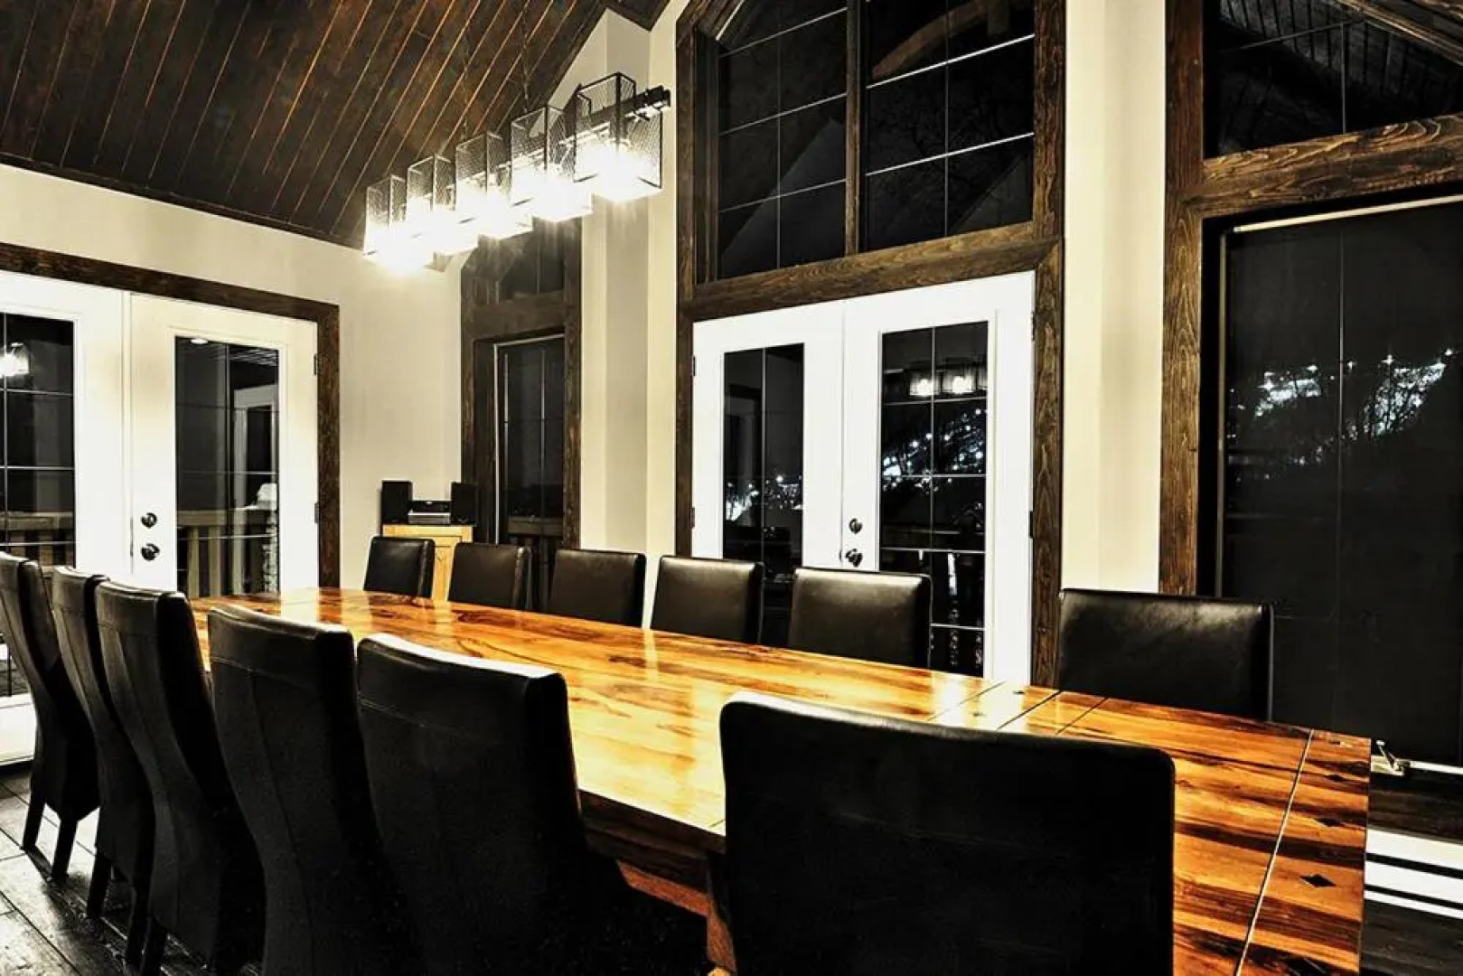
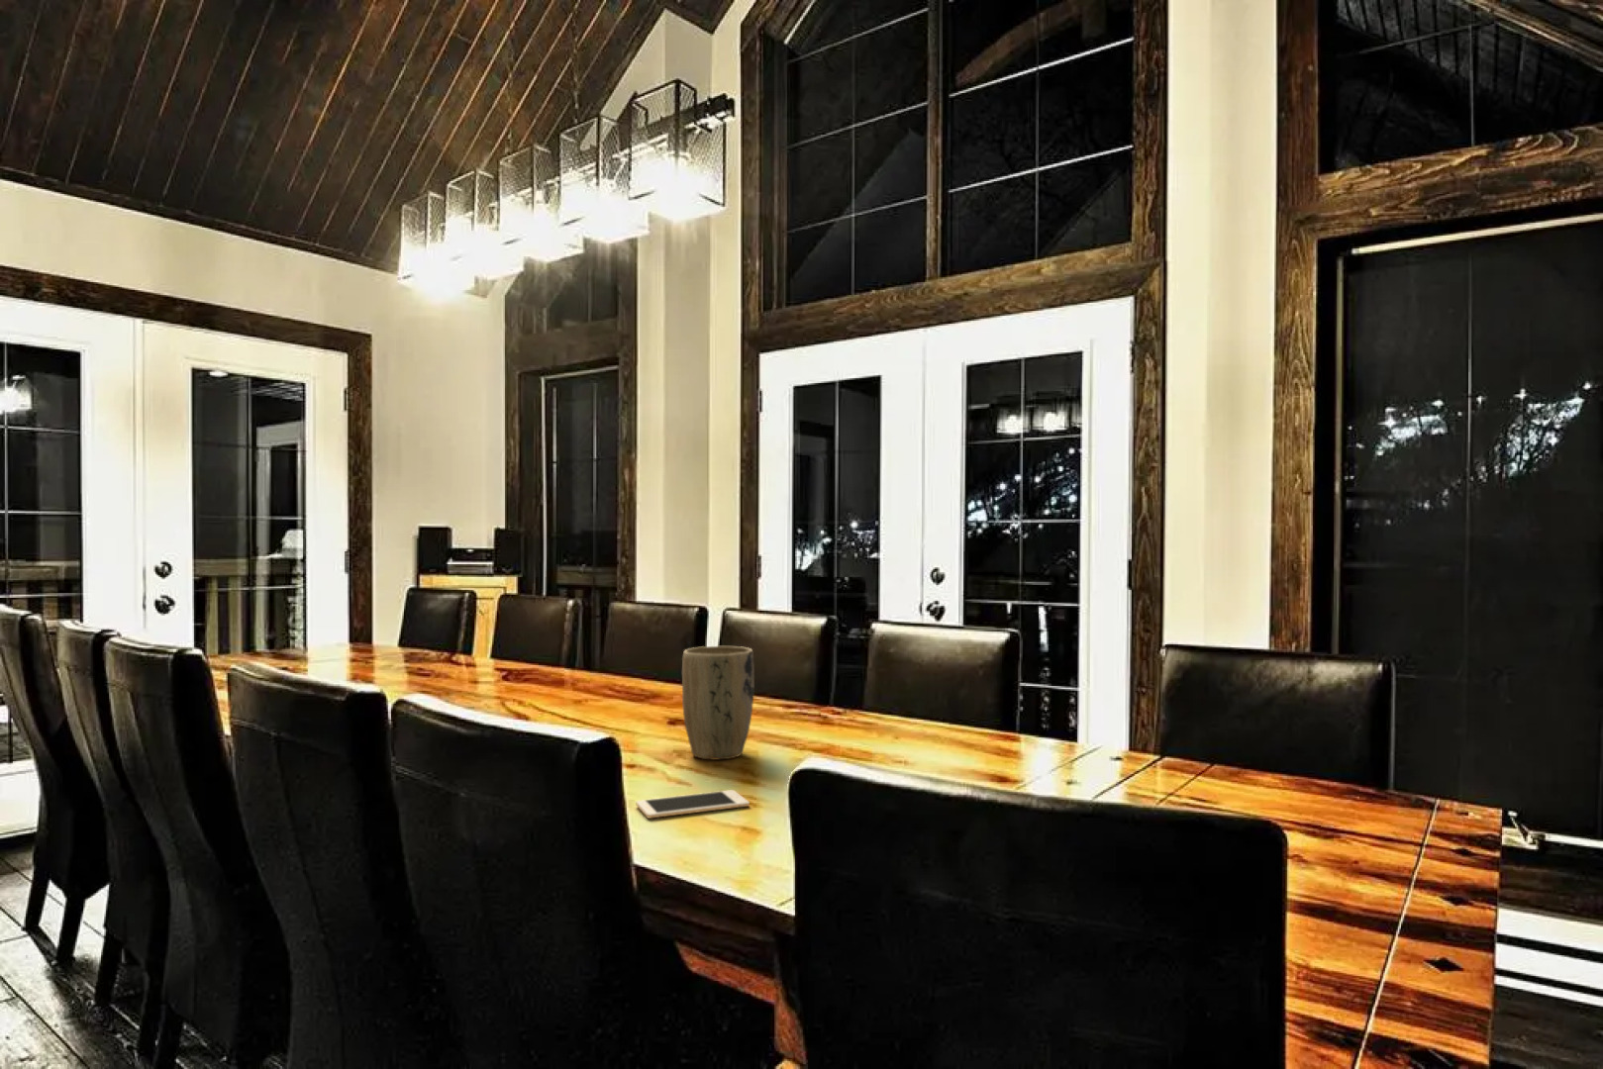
+ cell phone (692, 803)
+ plant pot (717, 702)
